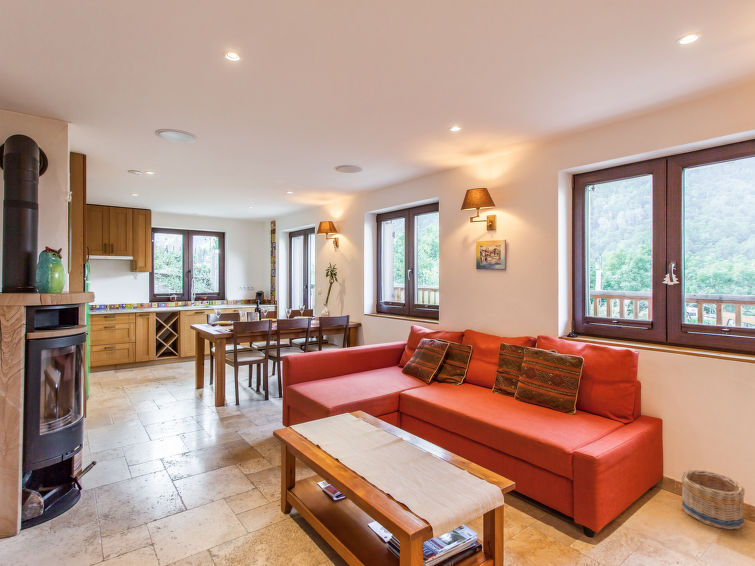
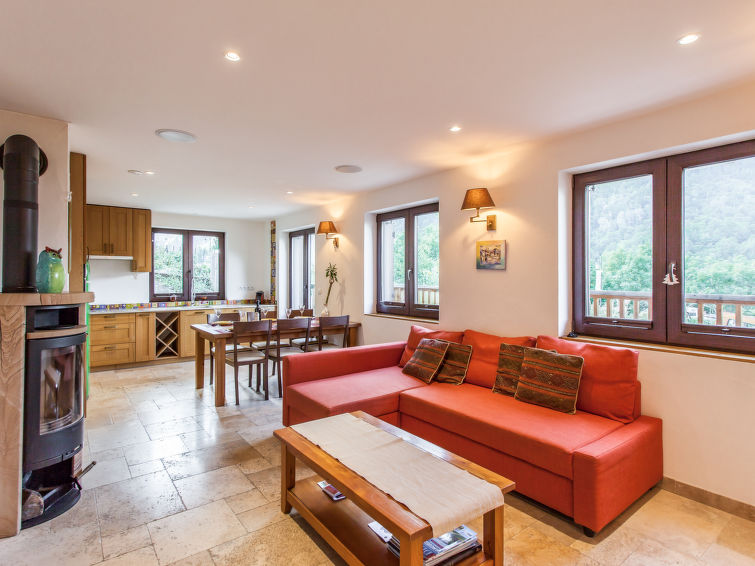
- basket (711, 497)
